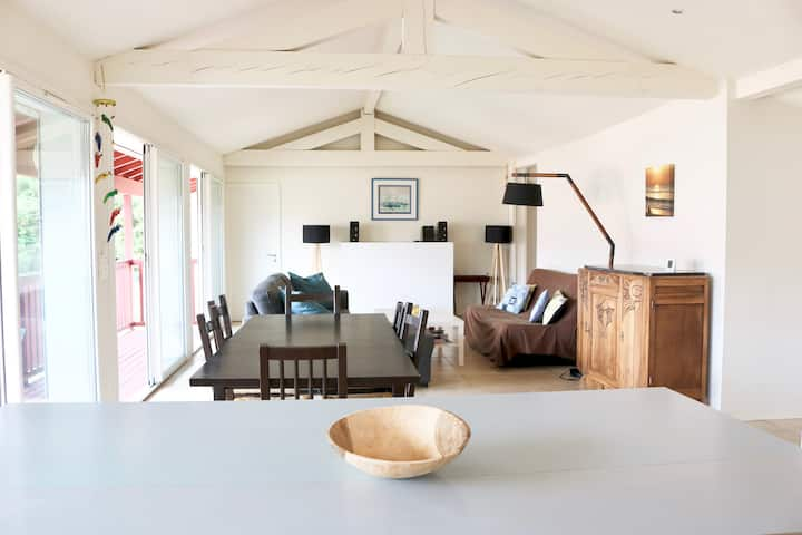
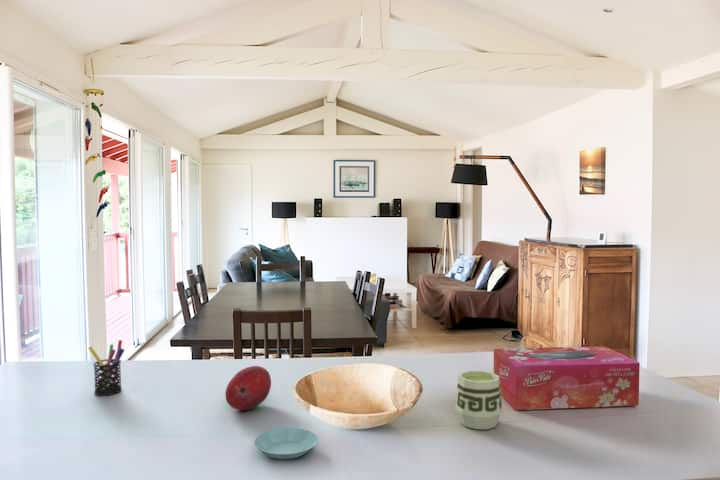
+ fruit (249, 386)
+ tissue box (562, 375)
+ pen holder (109, 365)
+ cup (478, 399)
+ saucer (286, 445)
